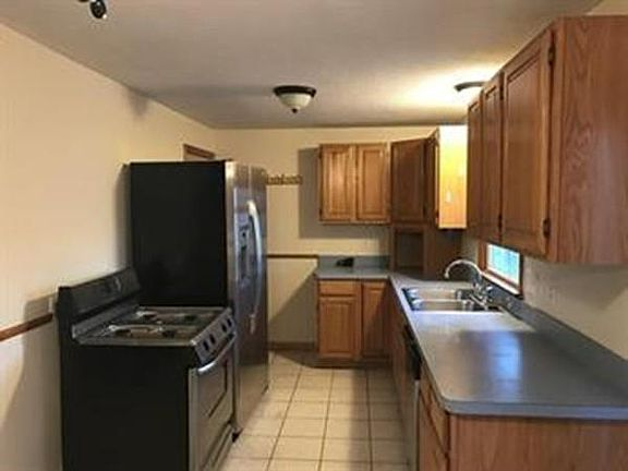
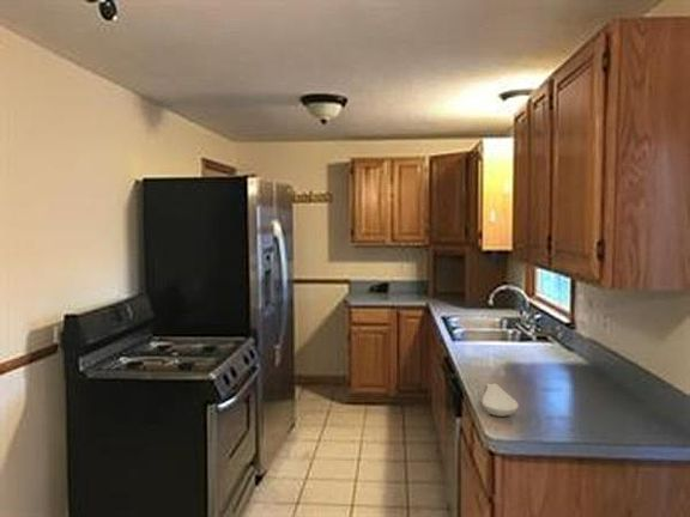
+ spoon rest (495, 399)
